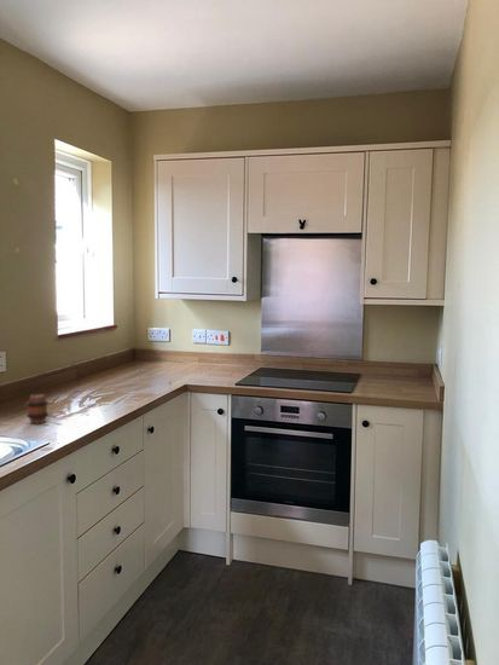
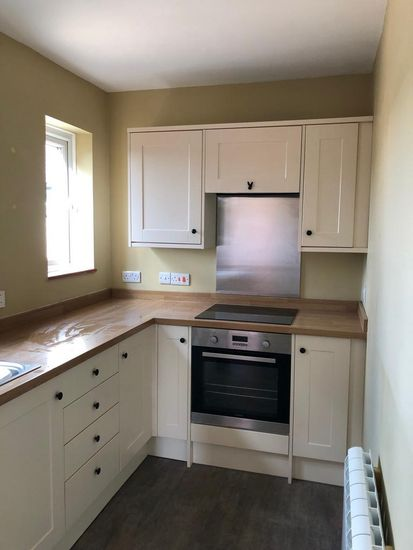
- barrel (37, 409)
